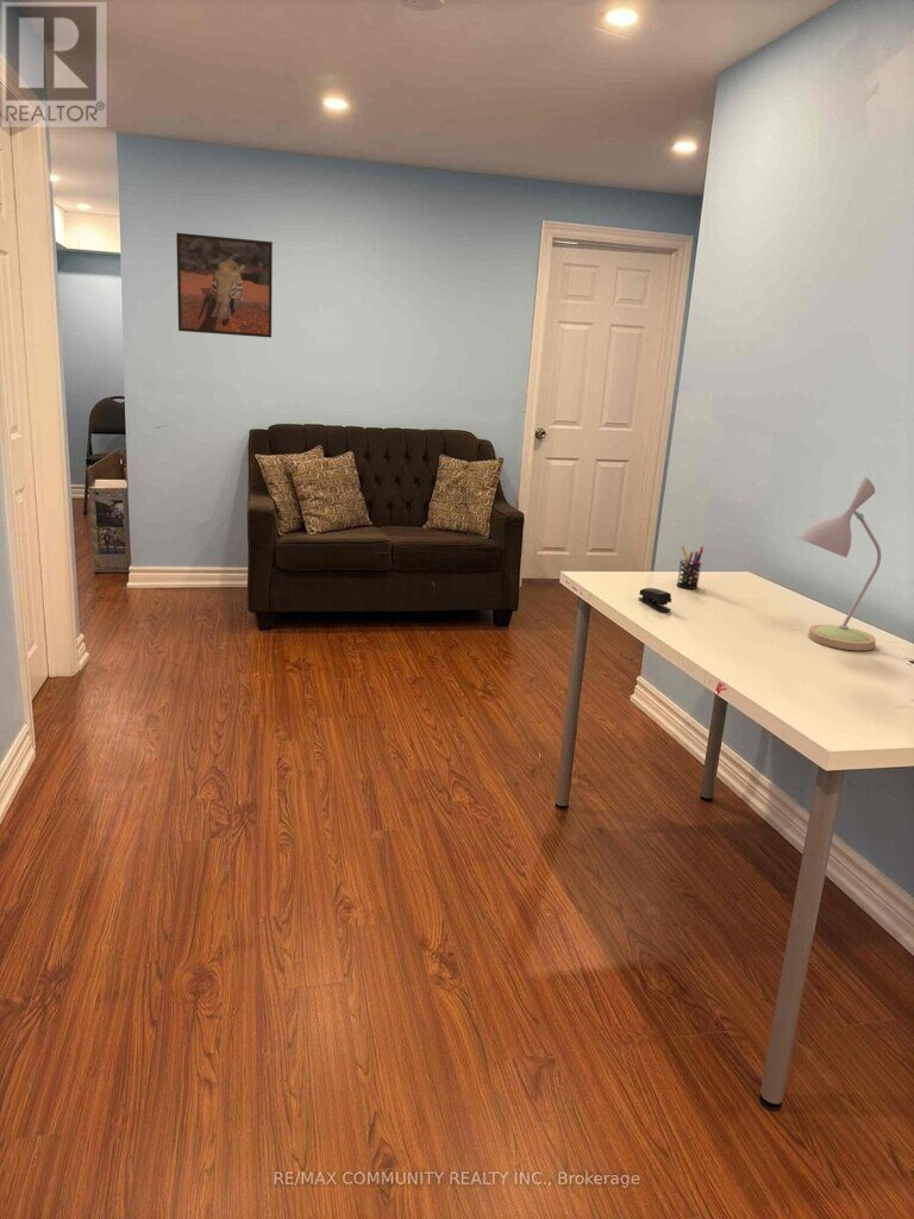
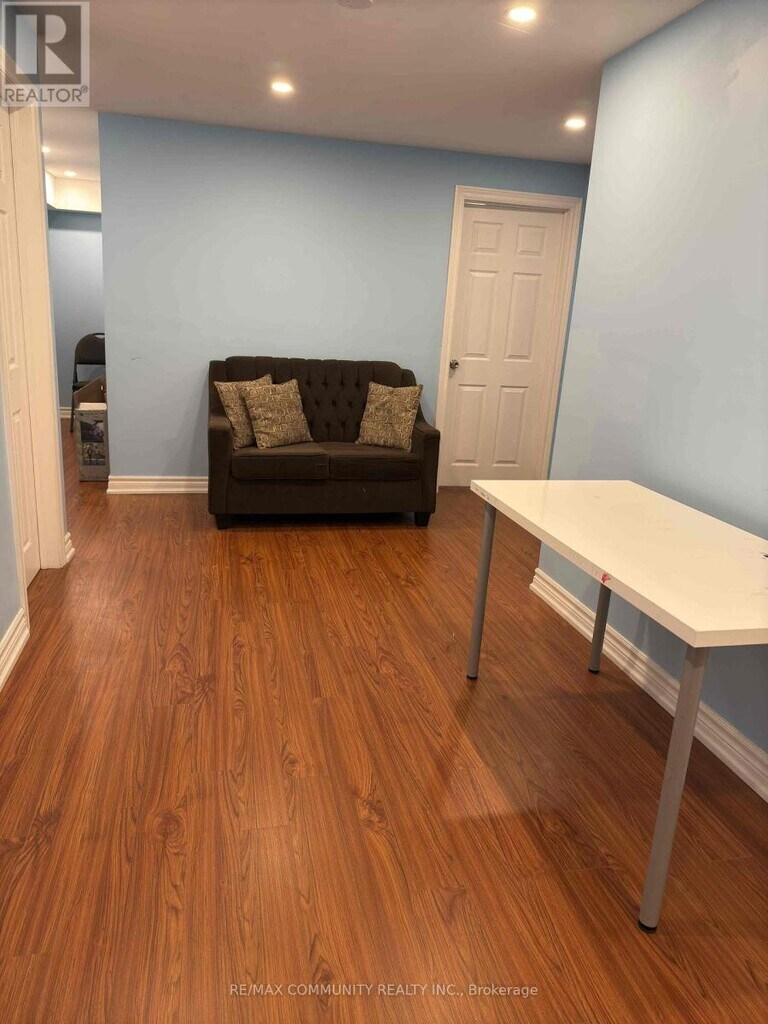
- stapler (655, 595)
- desk lamp (844, 556)
- pen holder (693, 565)
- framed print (225, 286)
